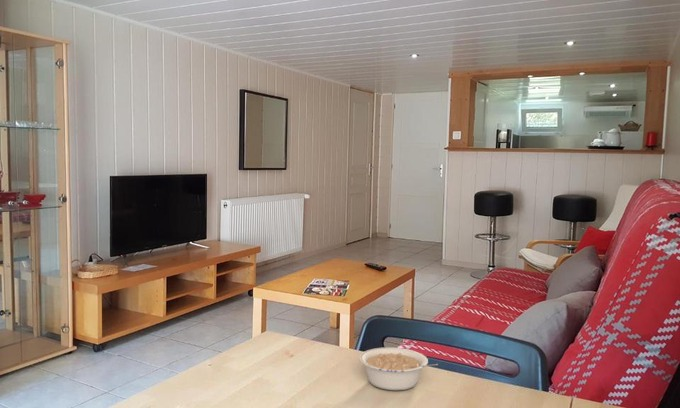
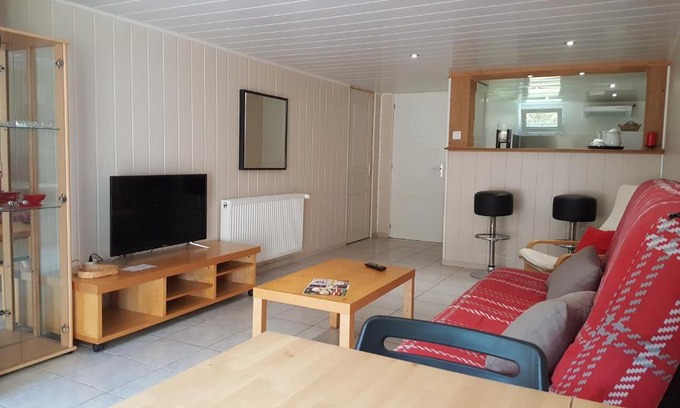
- legume (396, 367)
